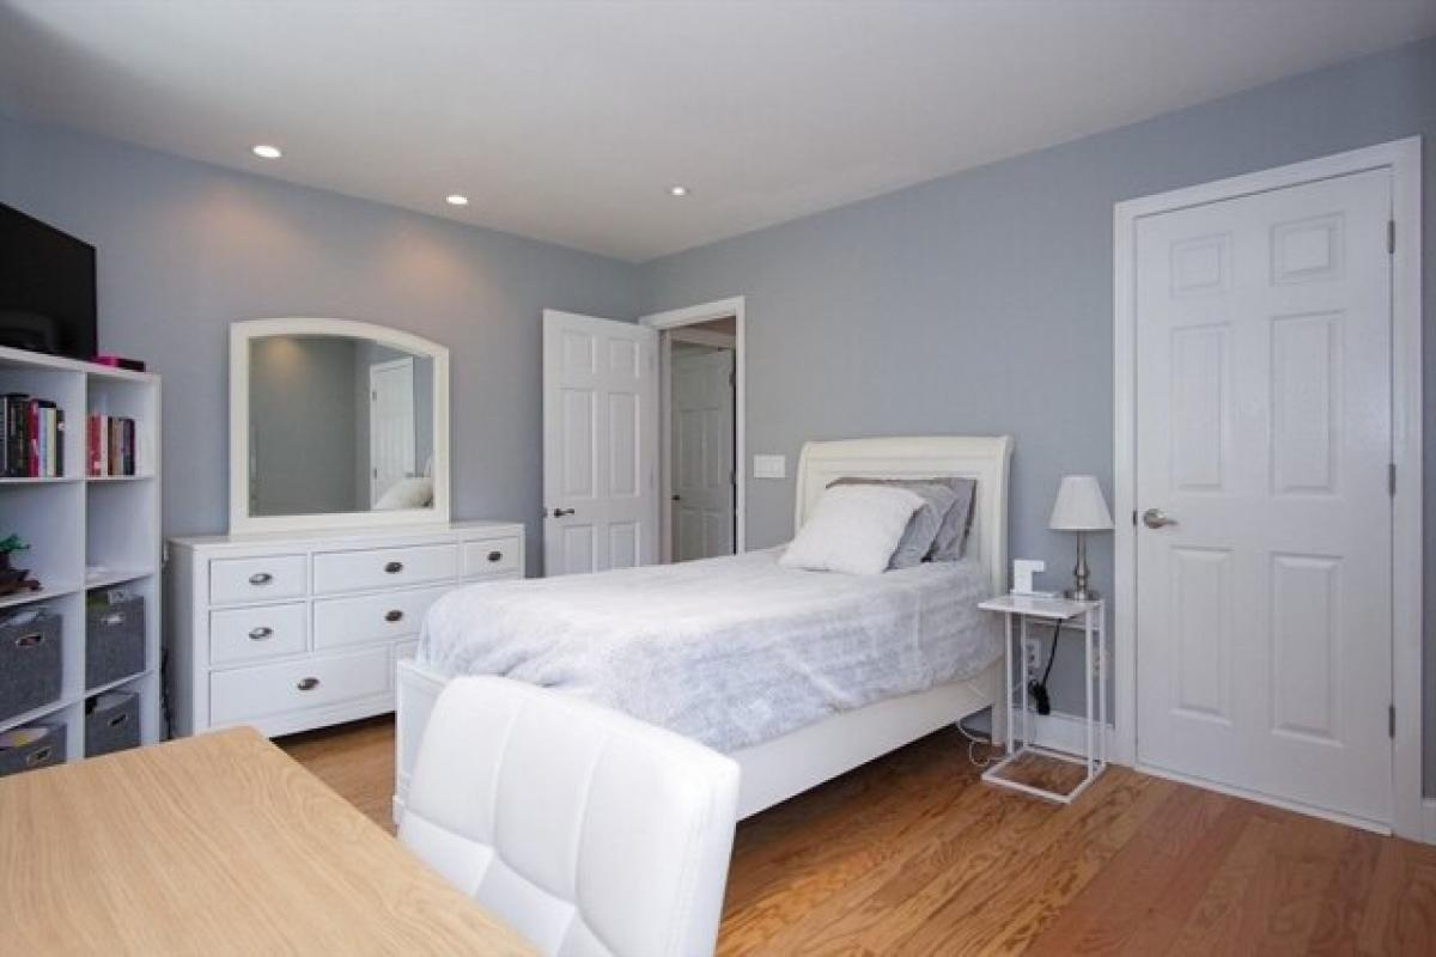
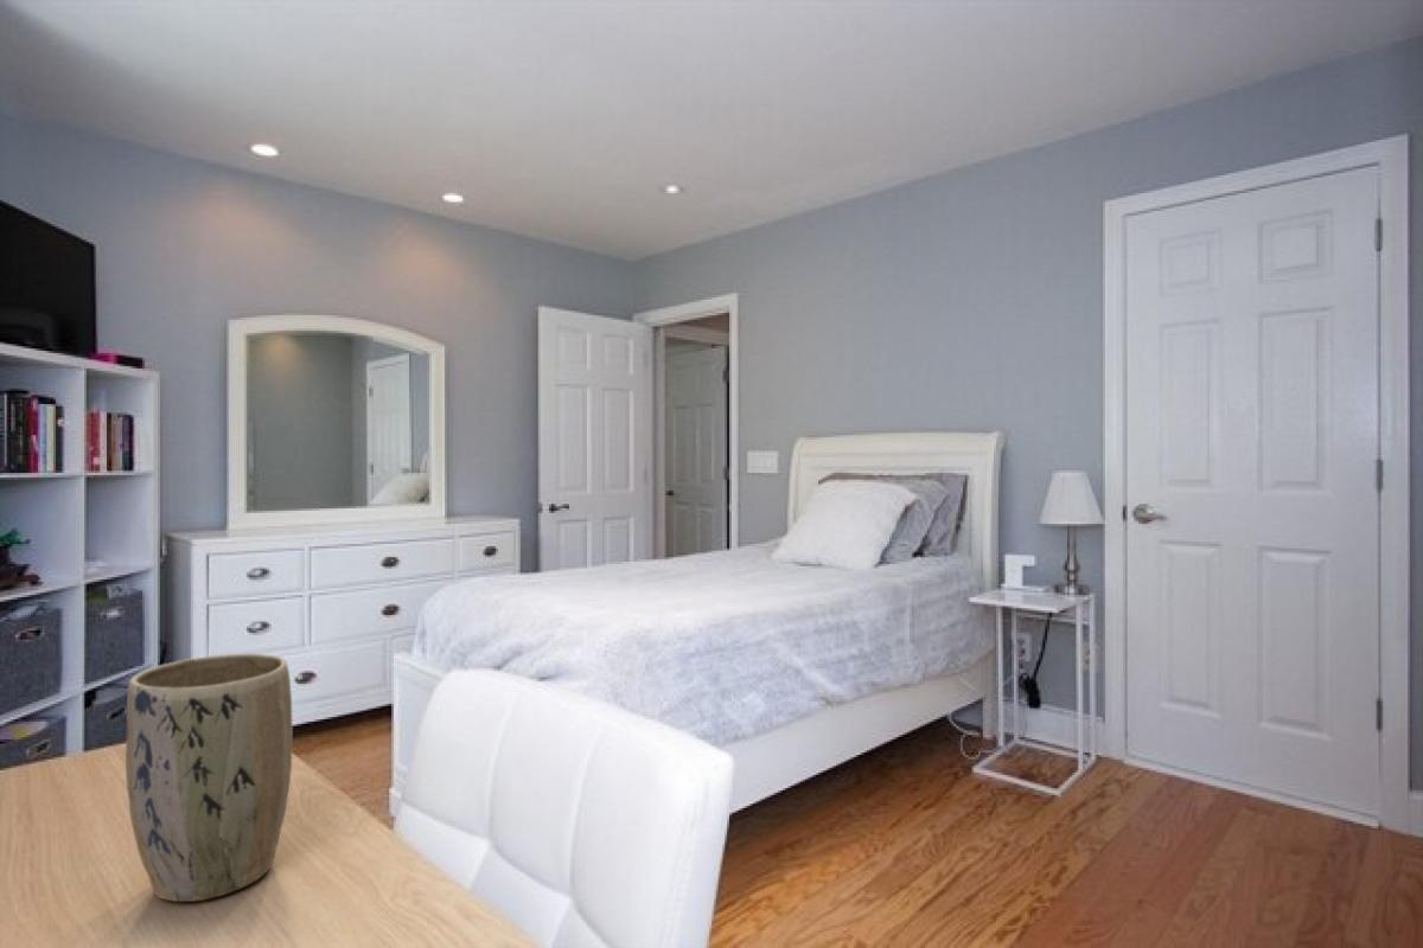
+ plant pot (212, 771)
